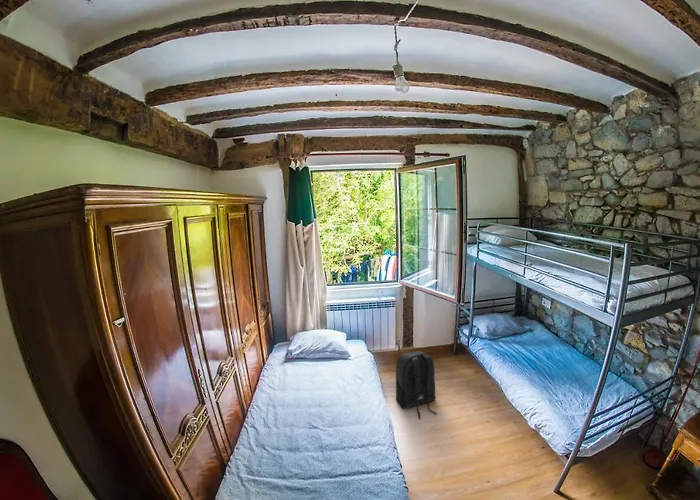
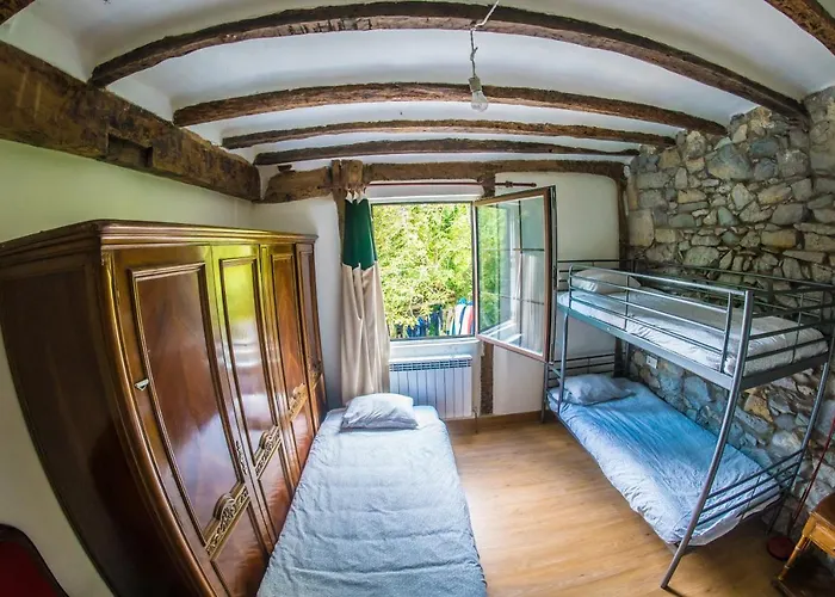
- backpack (417, 377)
